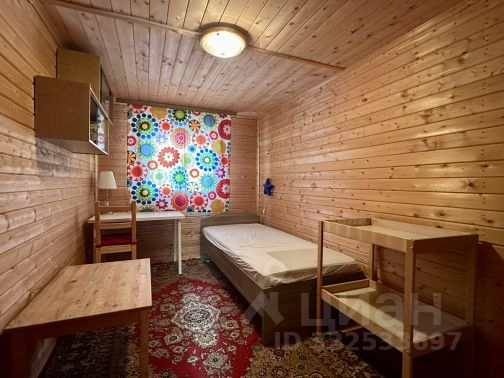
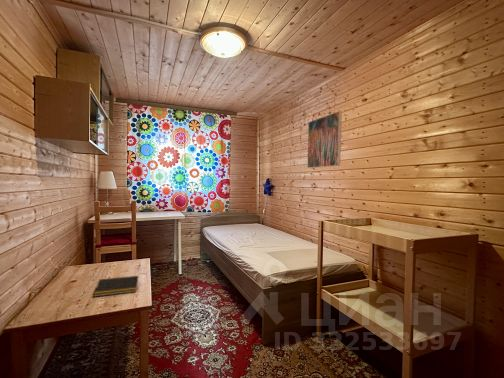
+ notepad (117, 285)
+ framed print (322, 142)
